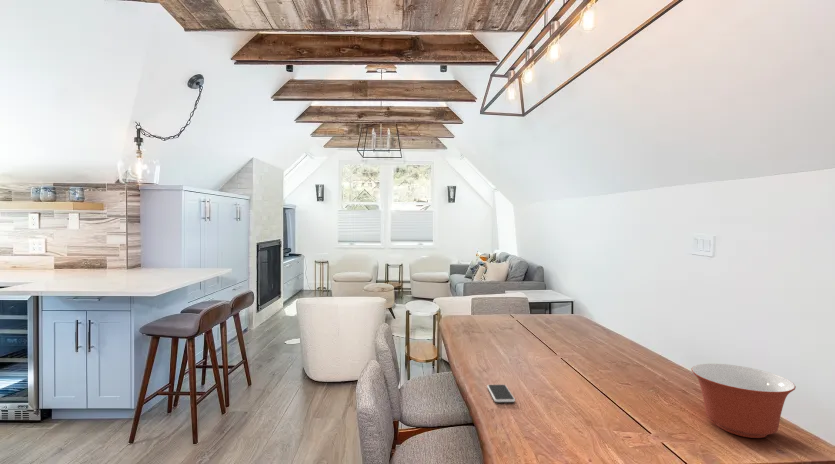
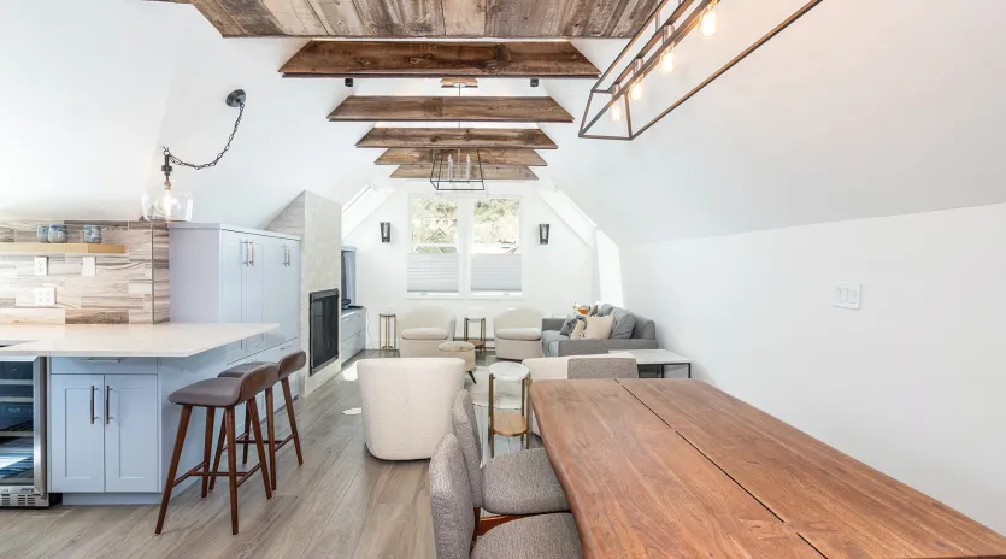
- smartphone (500, 392)
- mixing bowl (740, 402)
